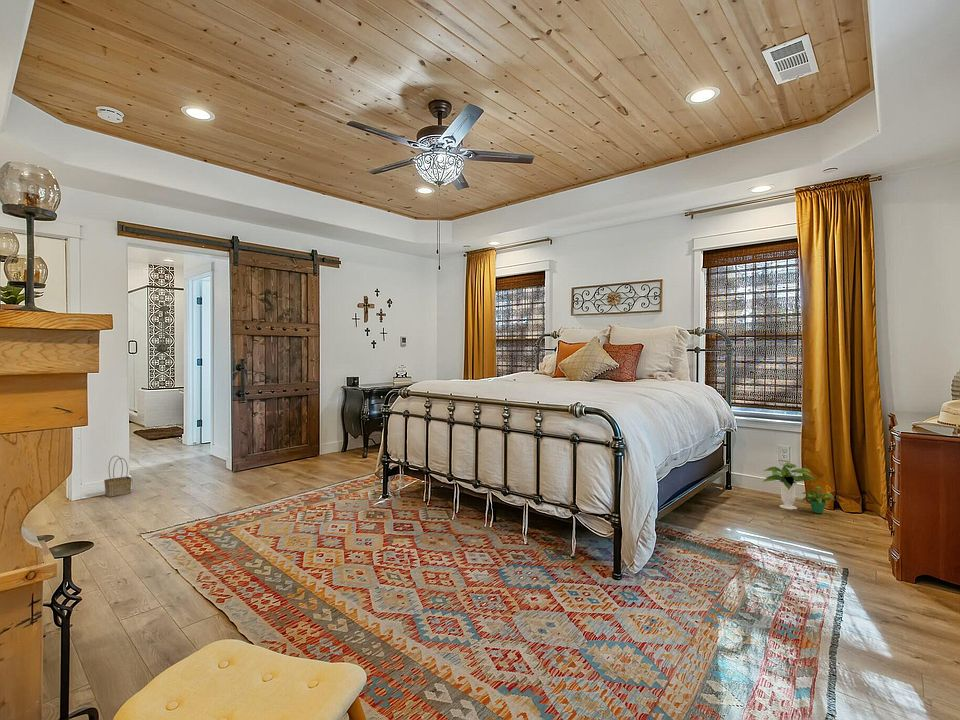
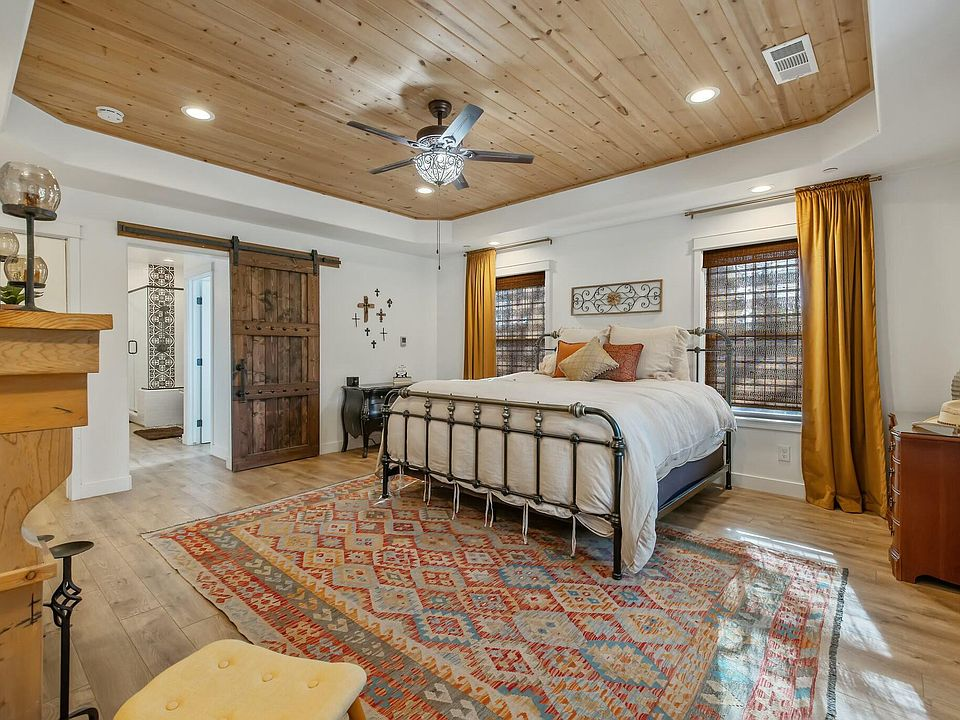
- potted plant (795, 487)
- basket (119, 477)
